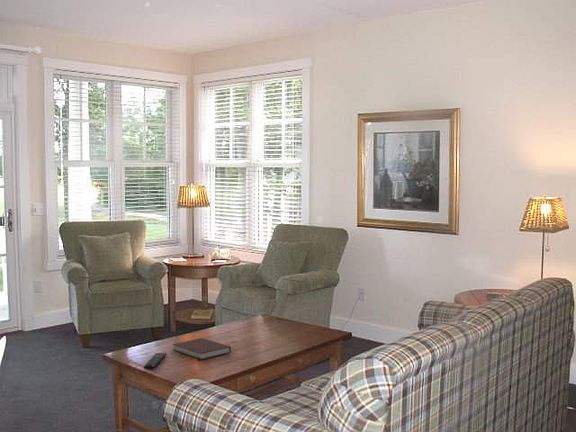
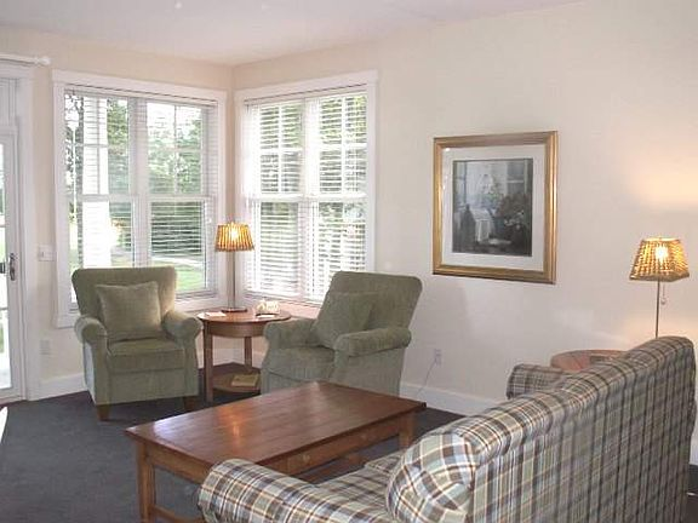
- remote control (155, 361)
- notebook (201, 348)
